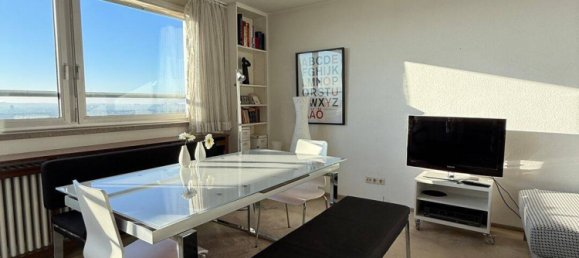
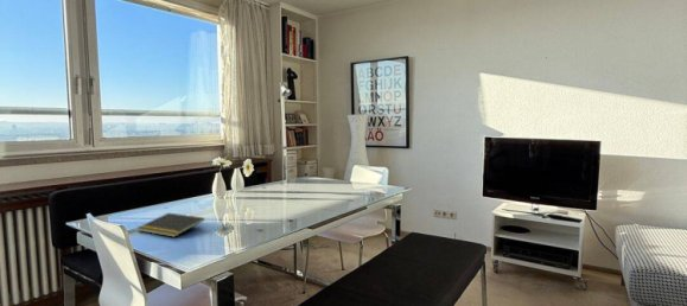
+ notepad (171, 223)
